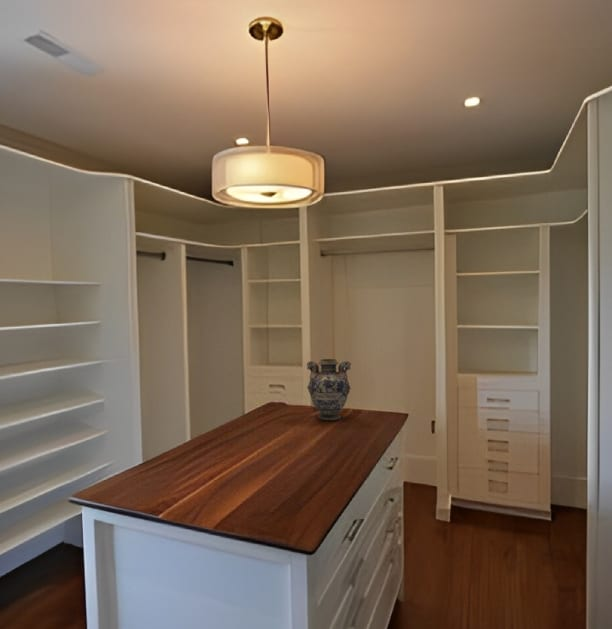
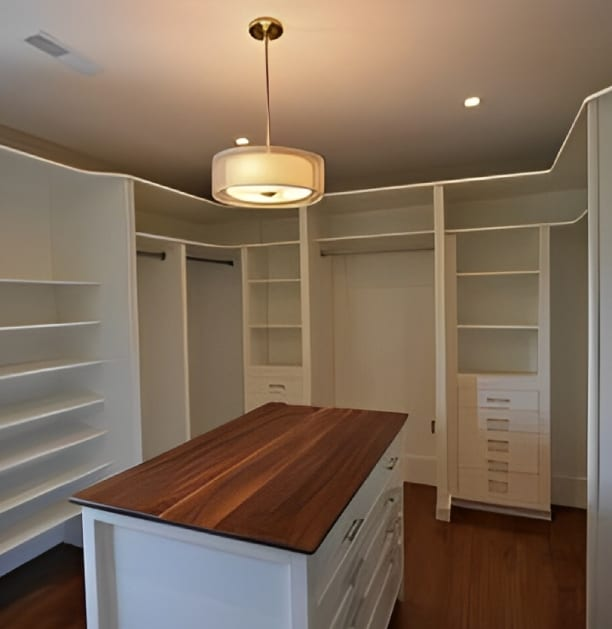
- decorative vase (329, 388)
